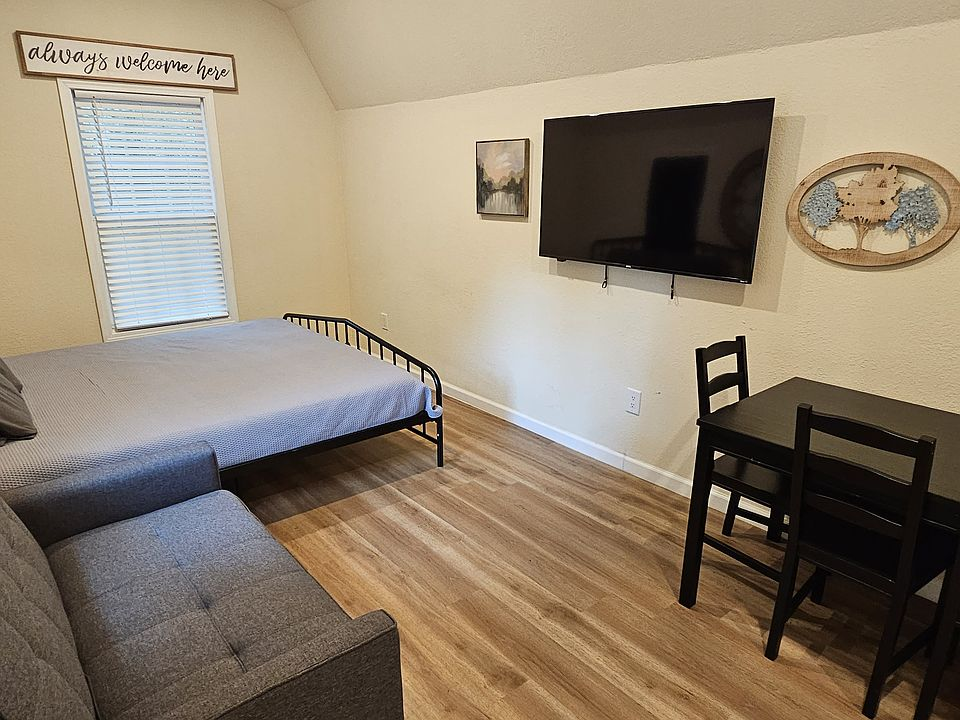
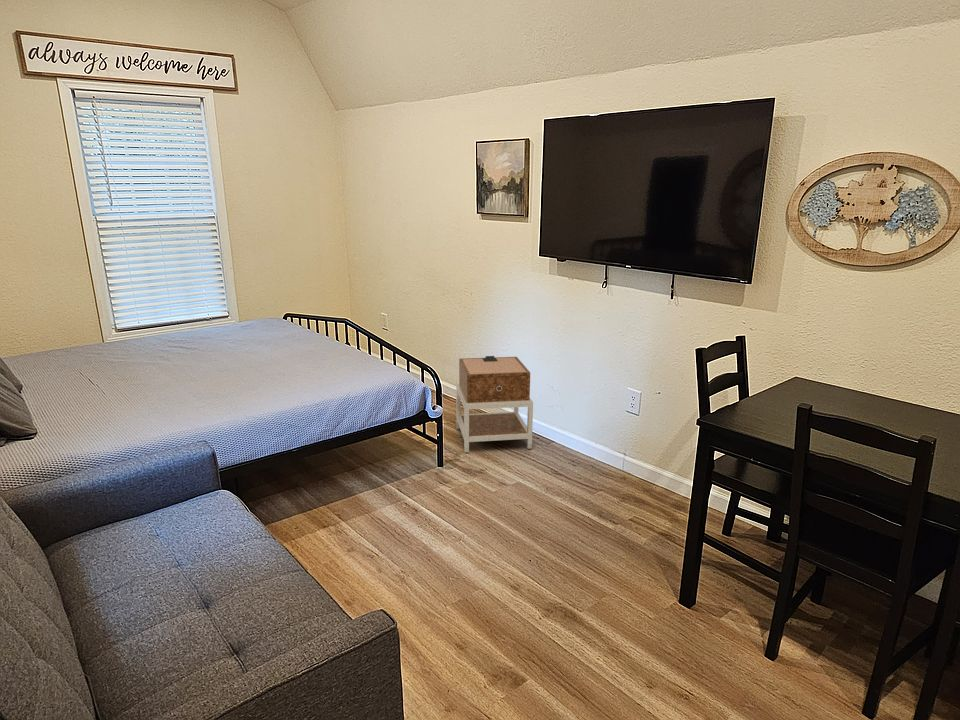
+ nightstand (492, 400)
